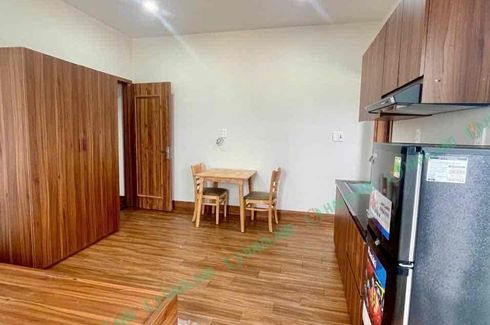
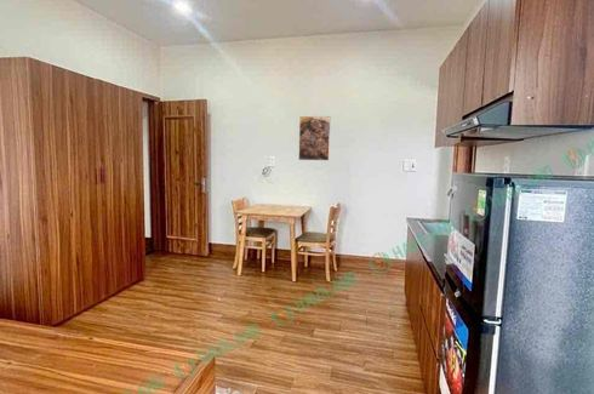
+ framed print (314, 138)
